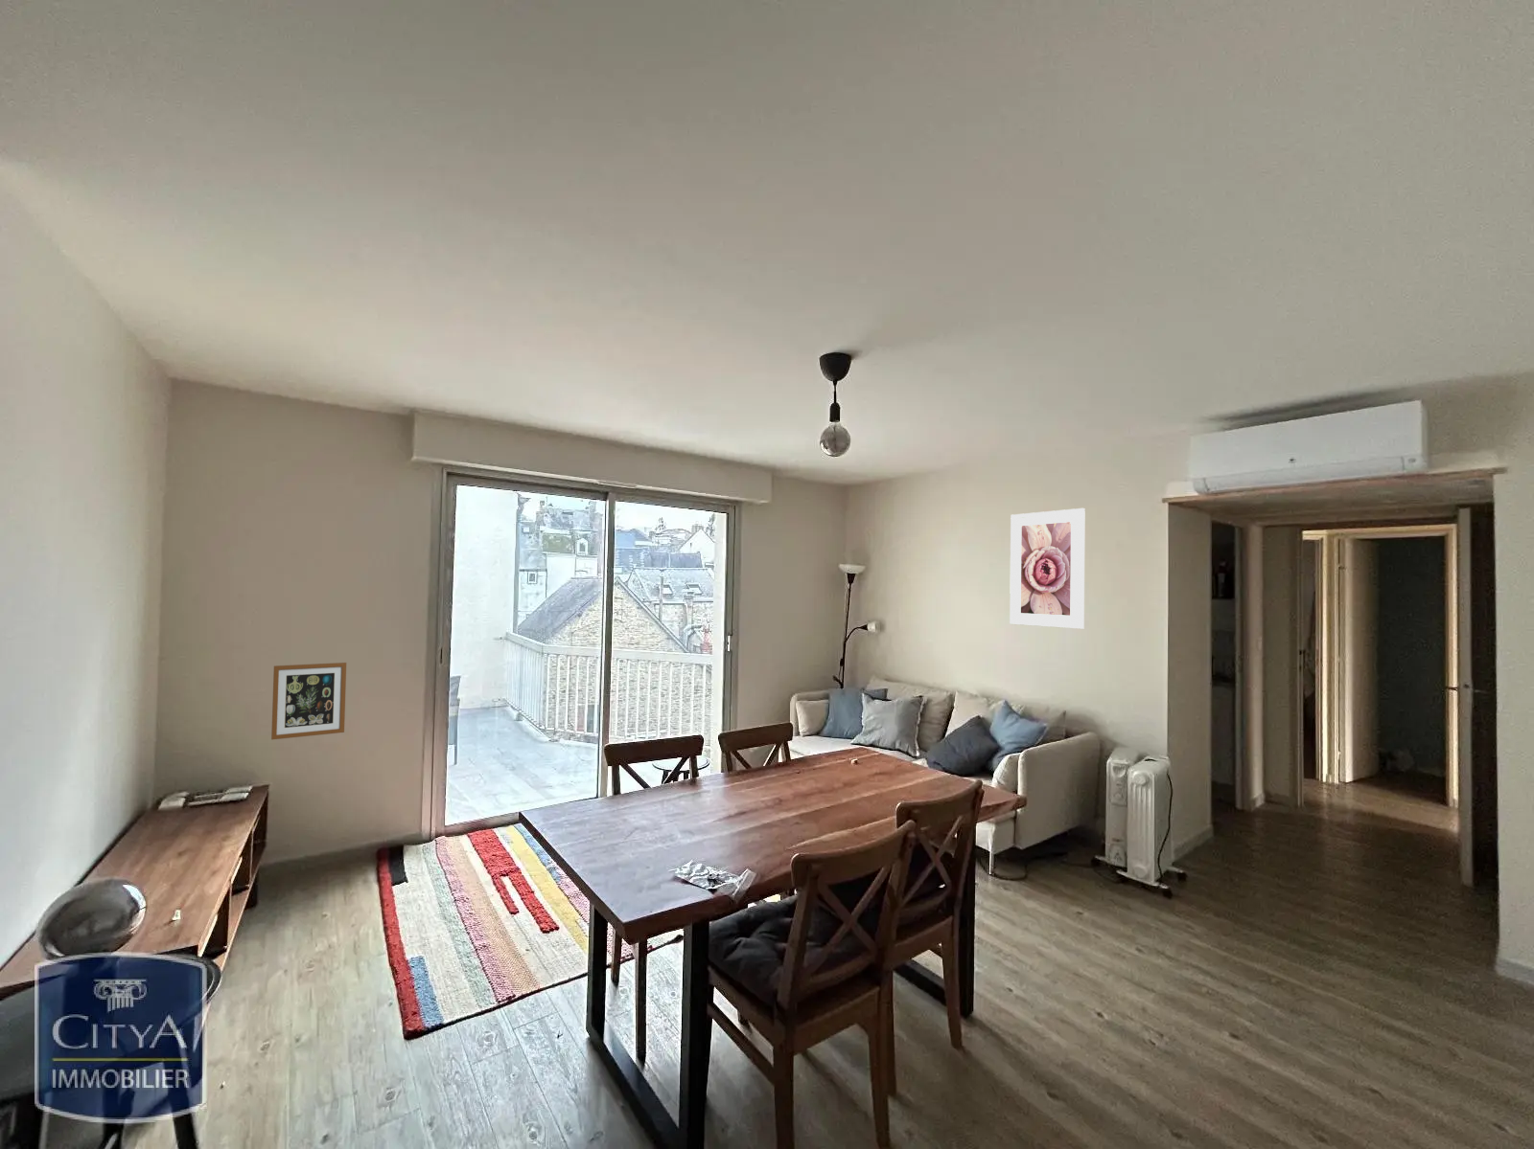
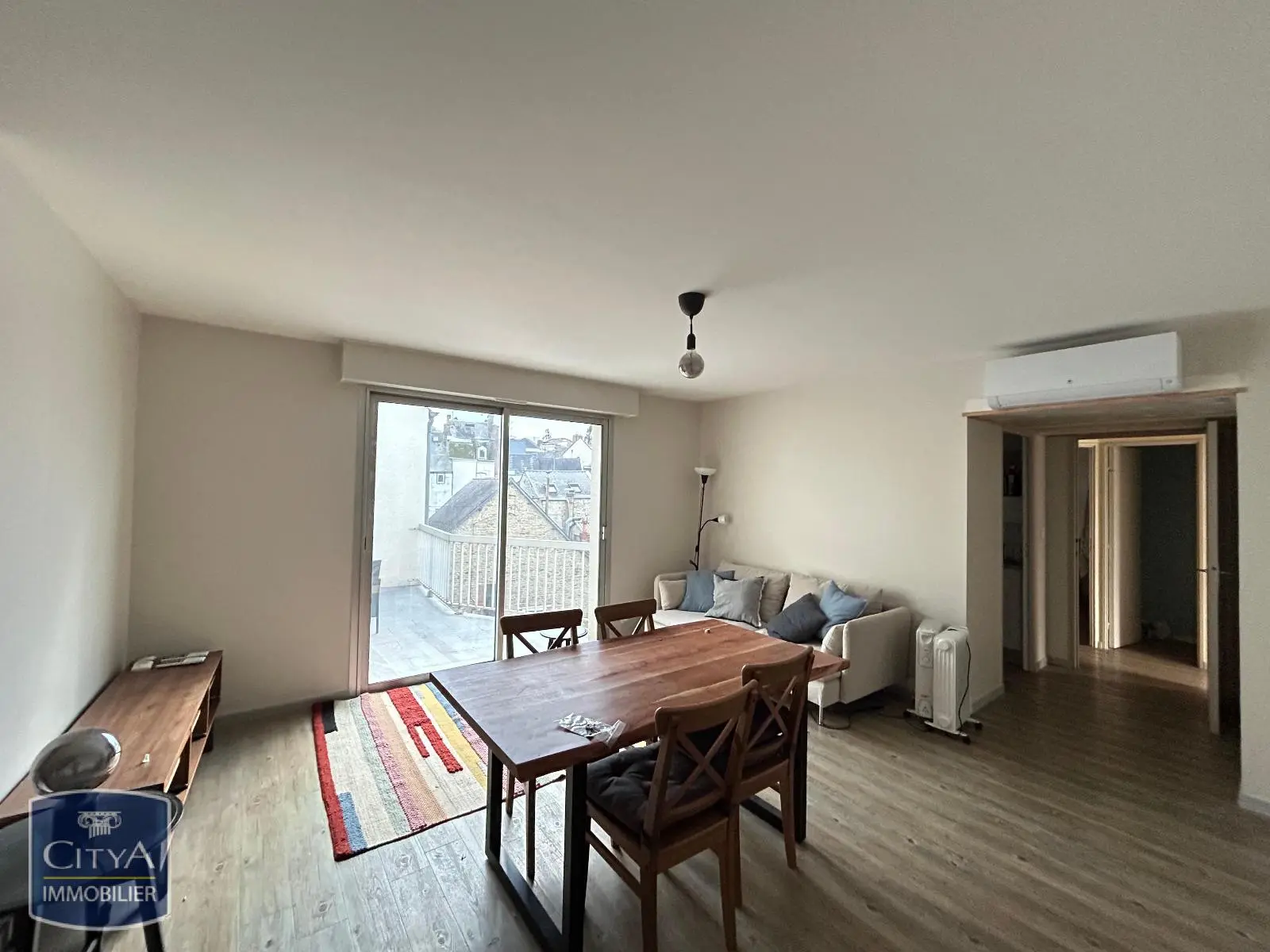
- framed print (1045, 568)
- wall art (309, 699)
